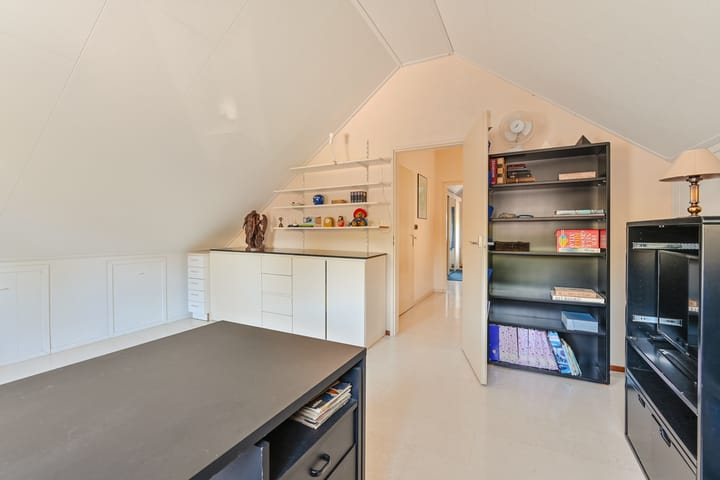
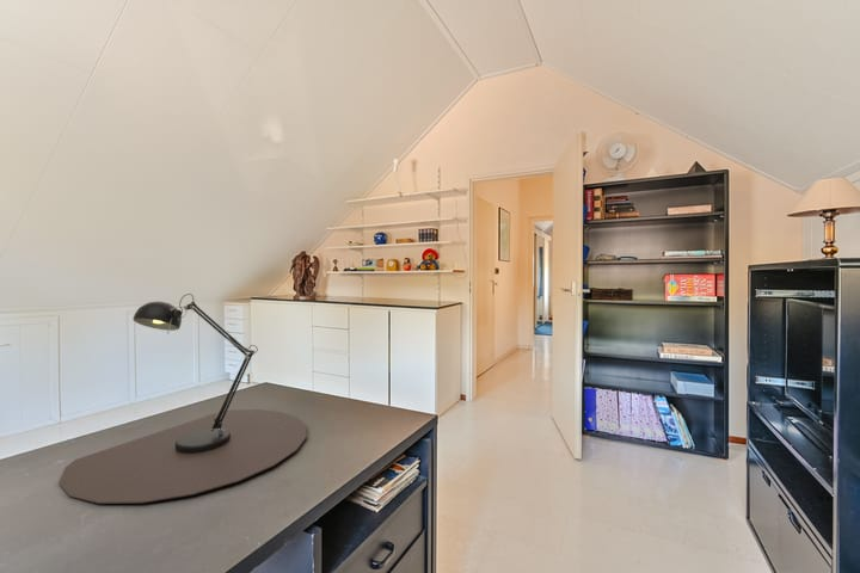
+ desk lamp (232, 384)
